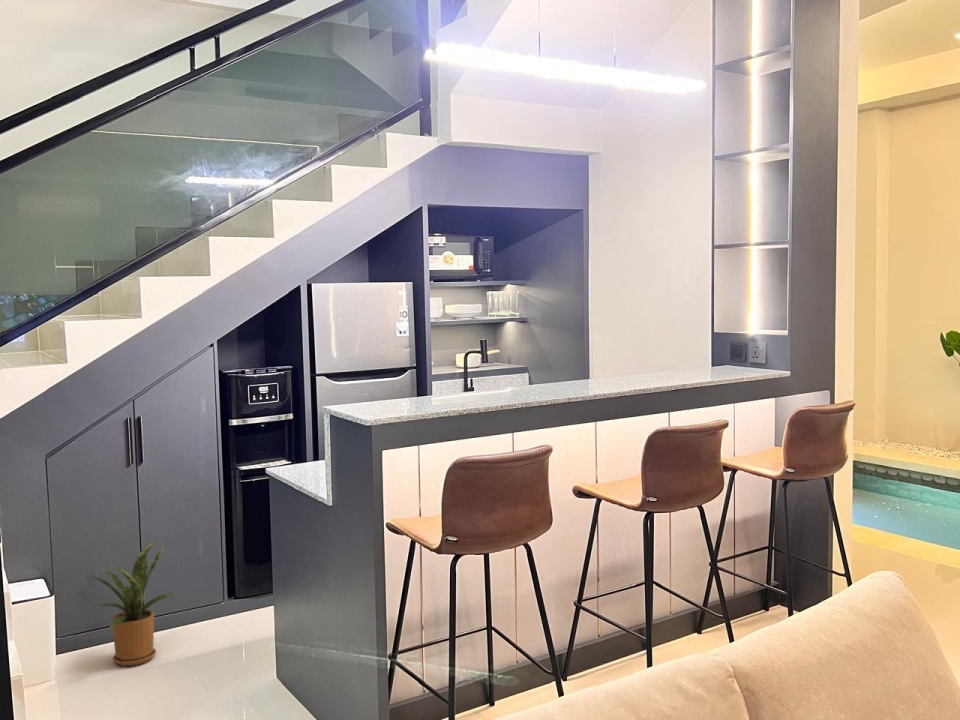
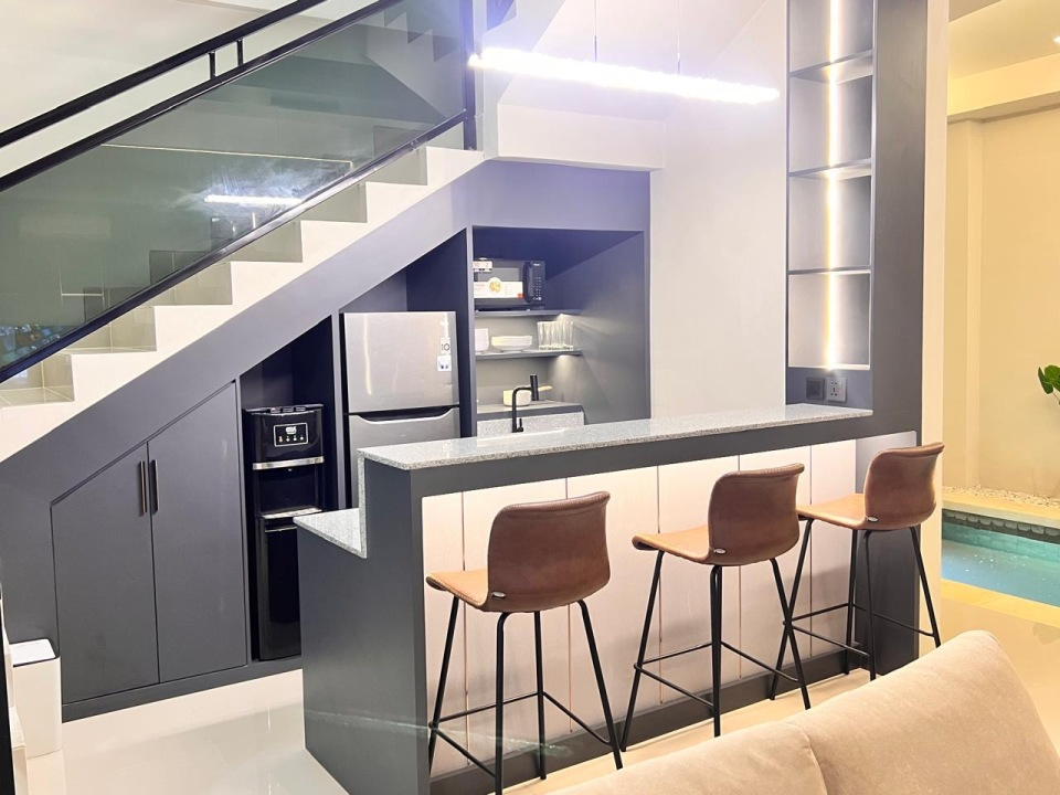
- house plant (128, 603)
